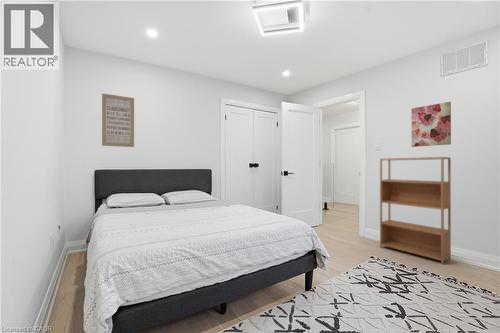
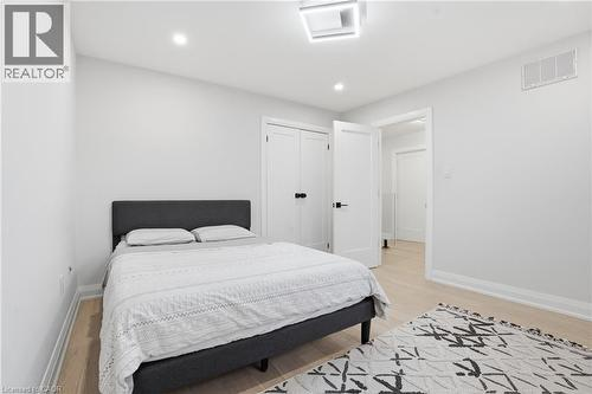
- wall art (118, 121)
- bookshelf (412, 205)
- wall art (430, 125)
